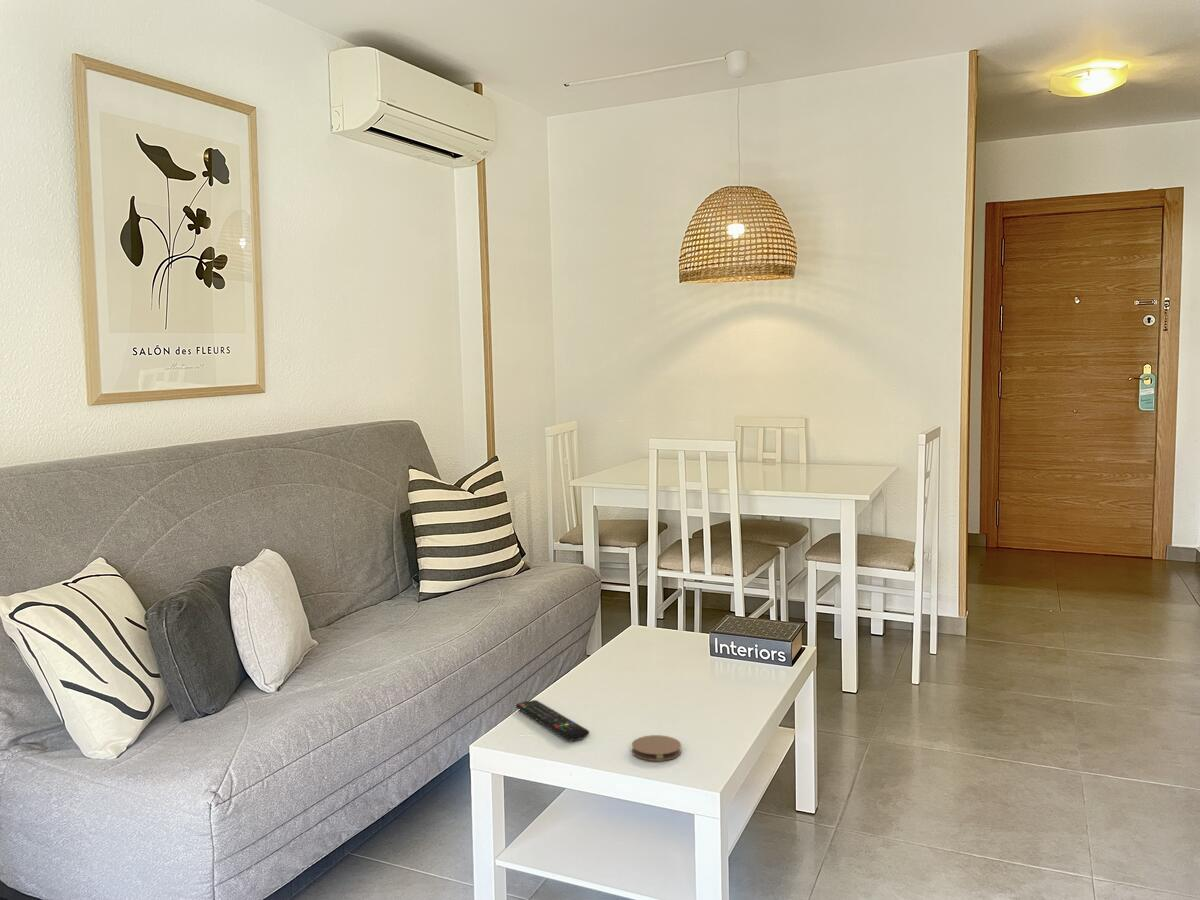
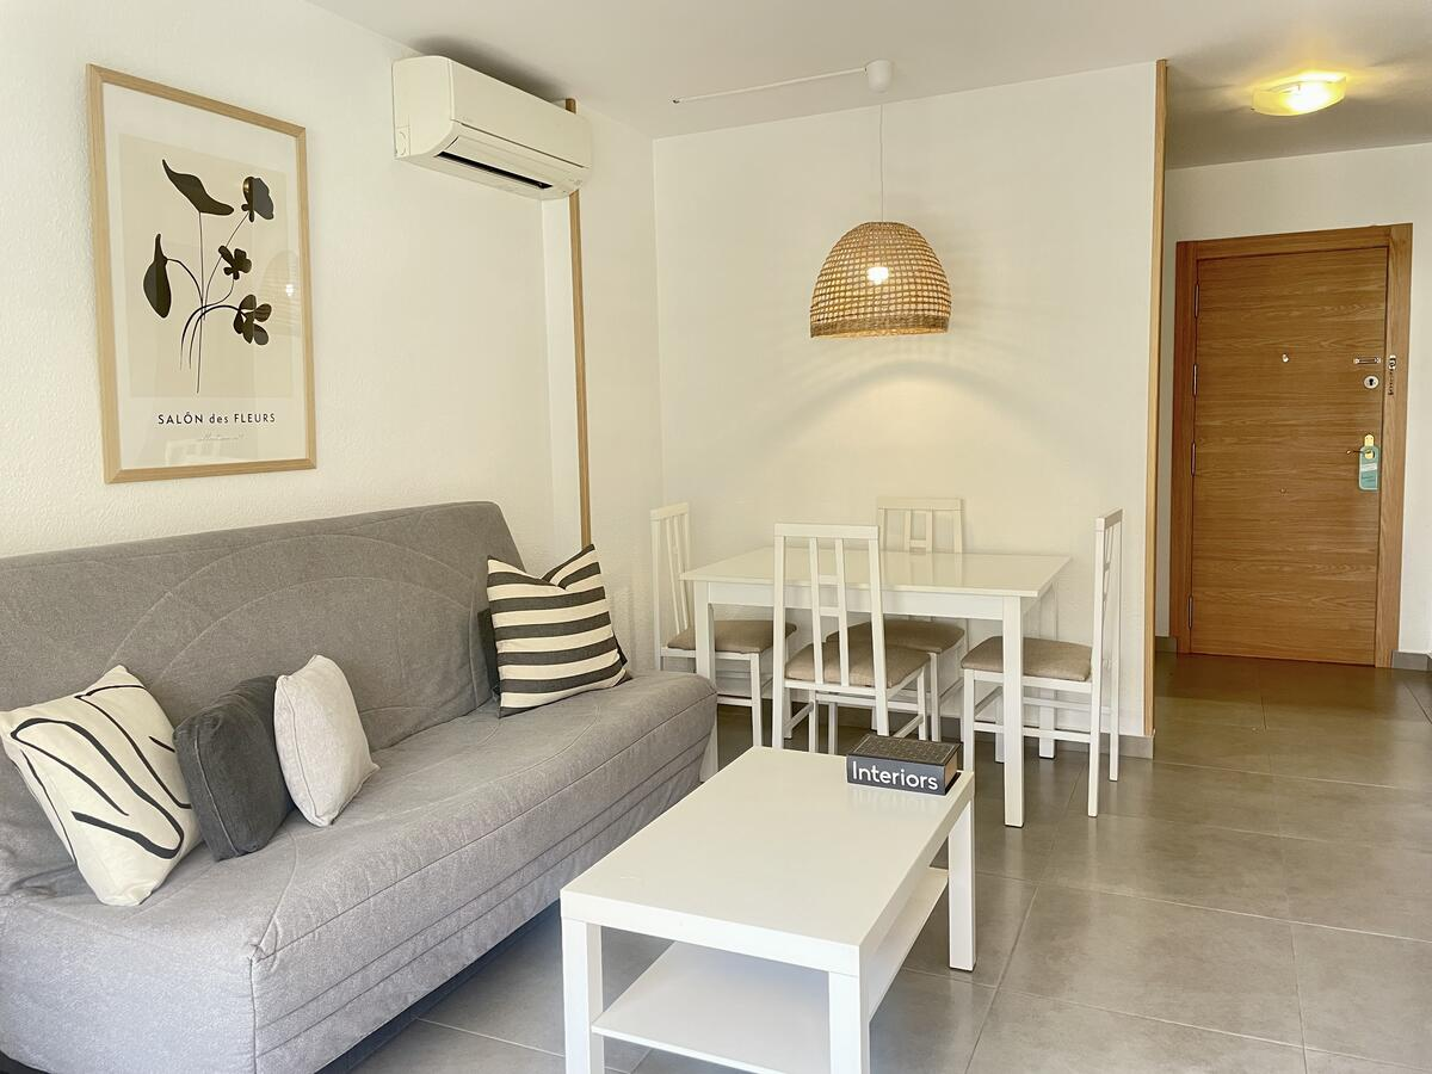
- coaster (656, 747)
- remote control (550, 719)
